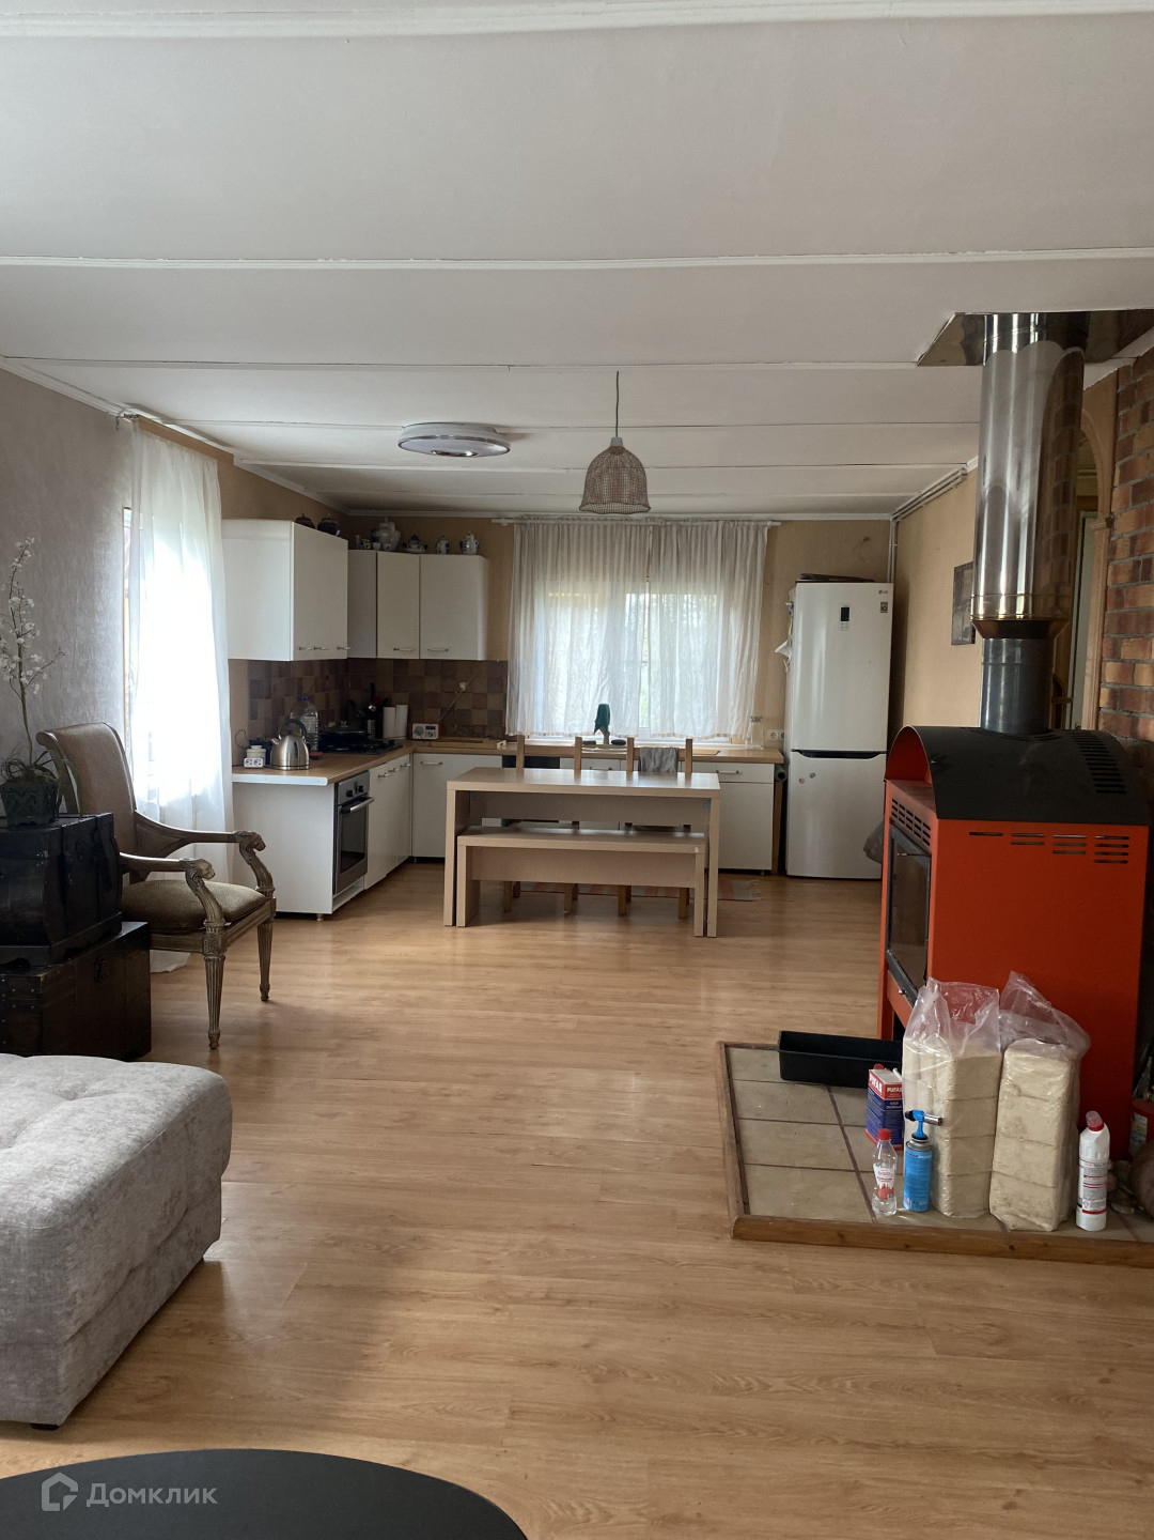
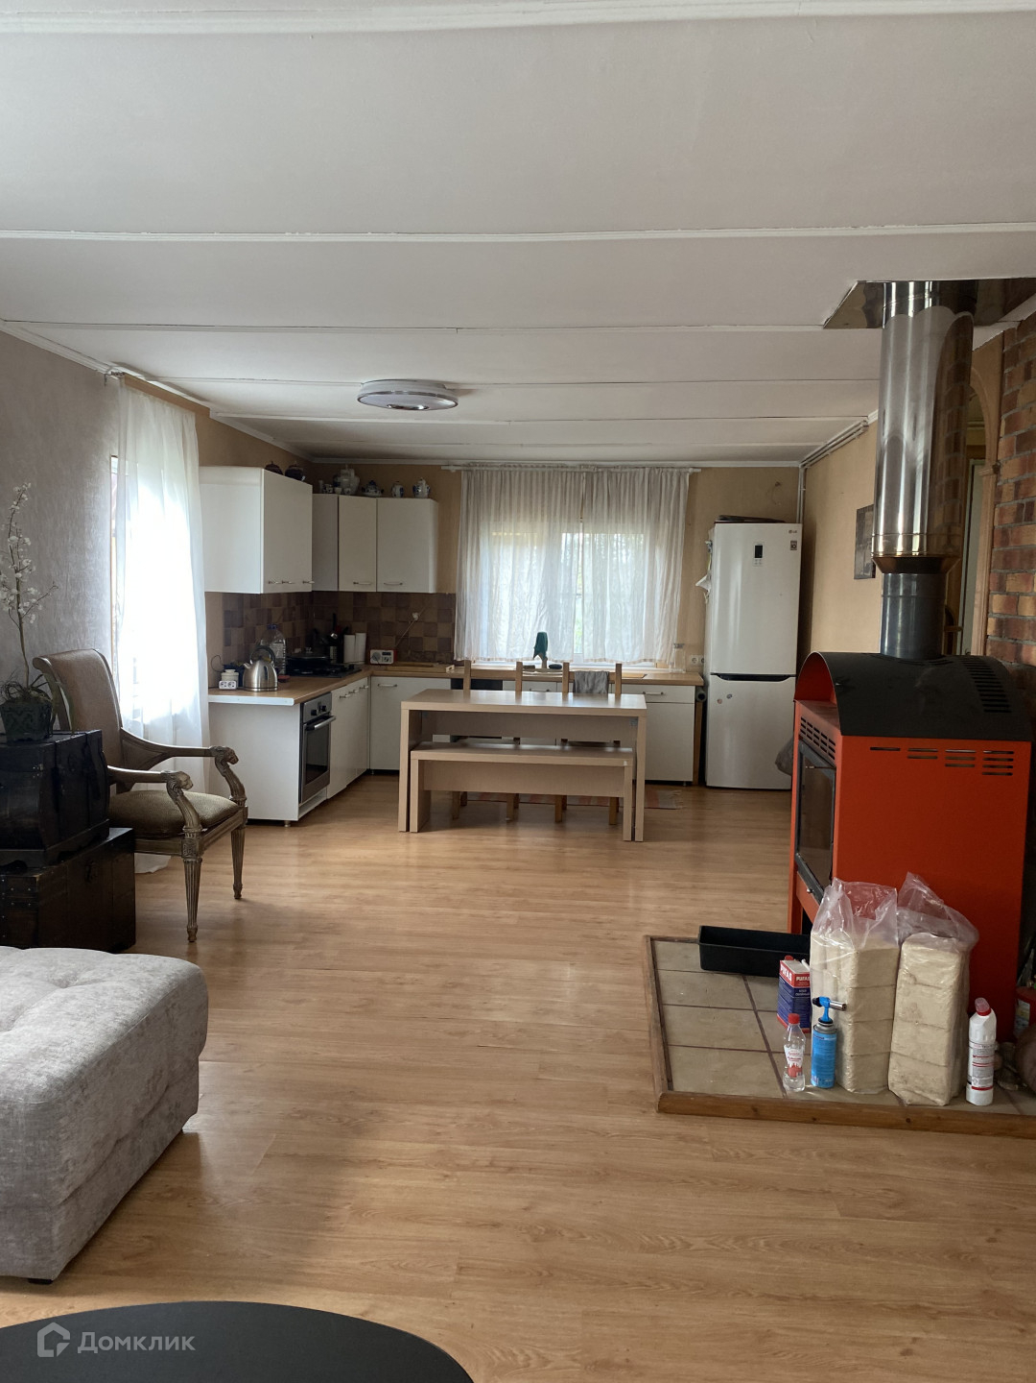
- pendant lamp (616, 440)
